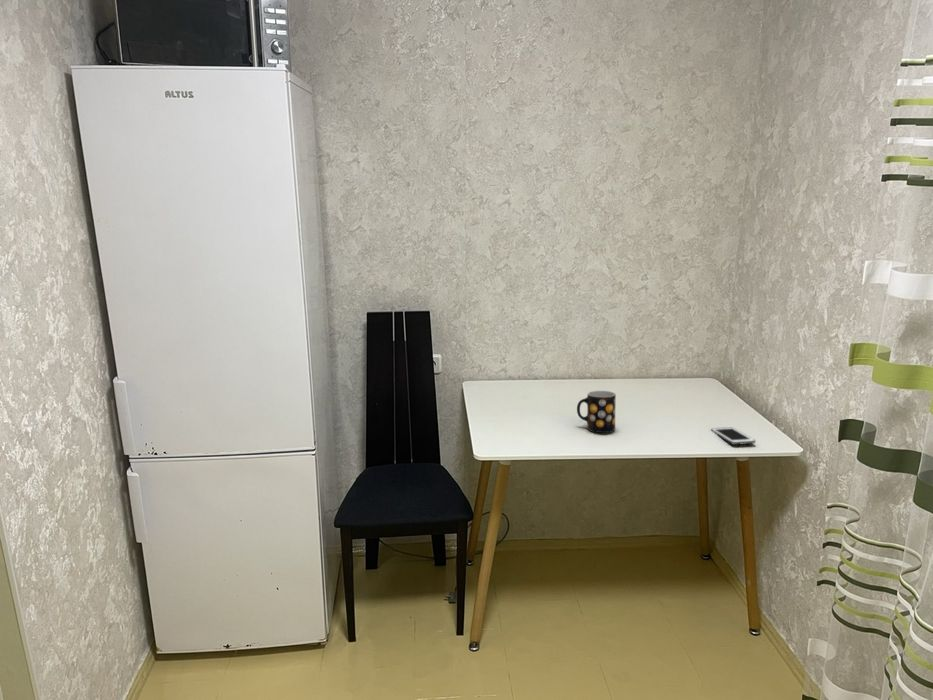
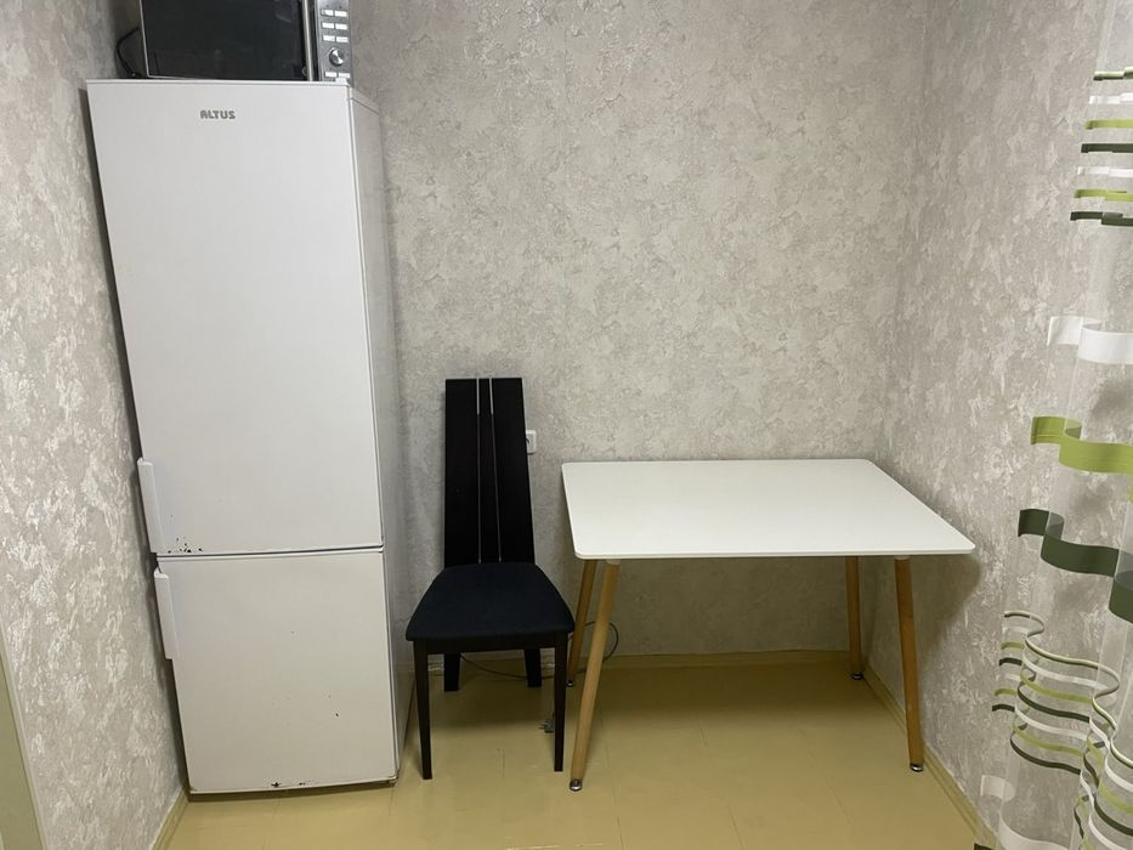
- mug (596, 411)
- cell phone (732, 435)
